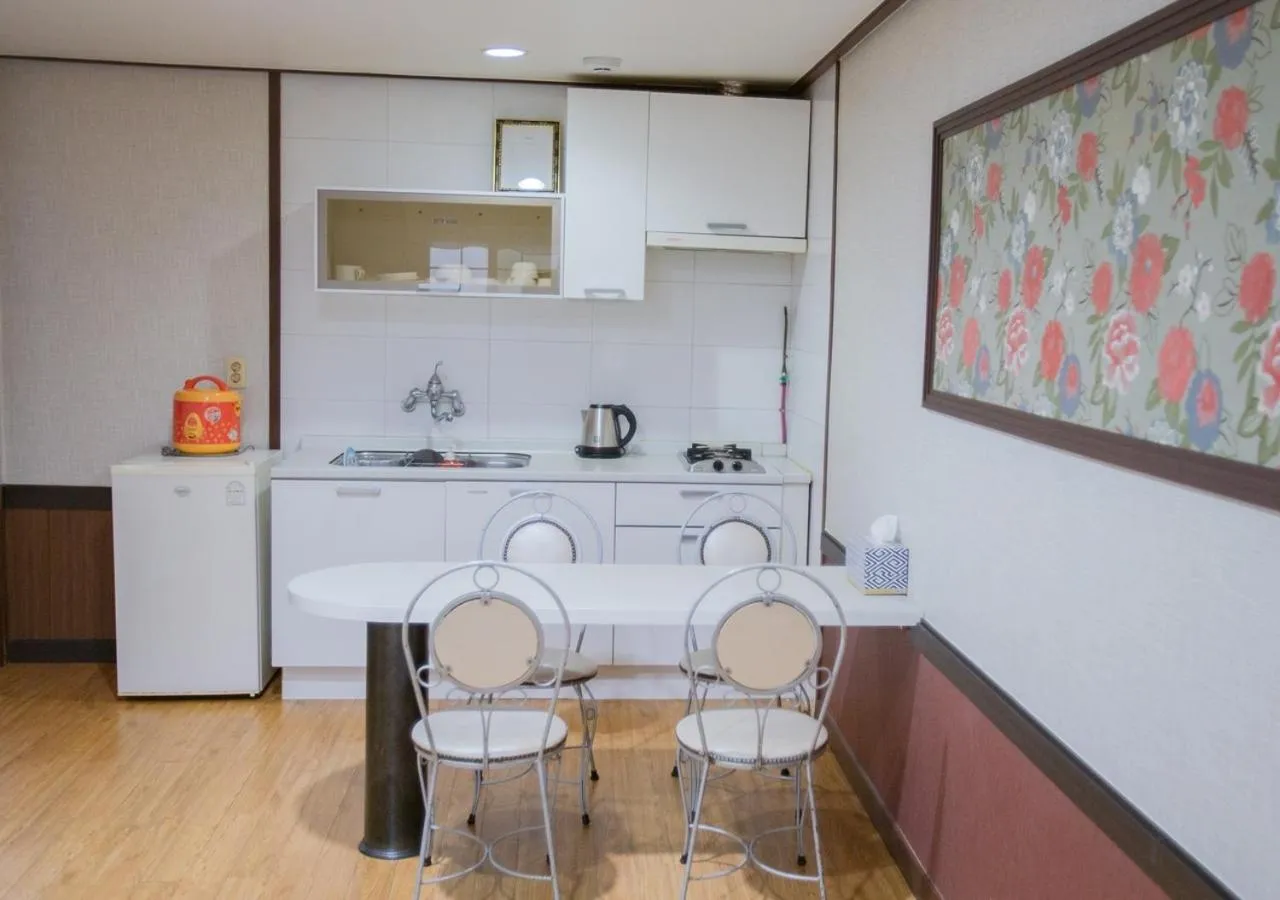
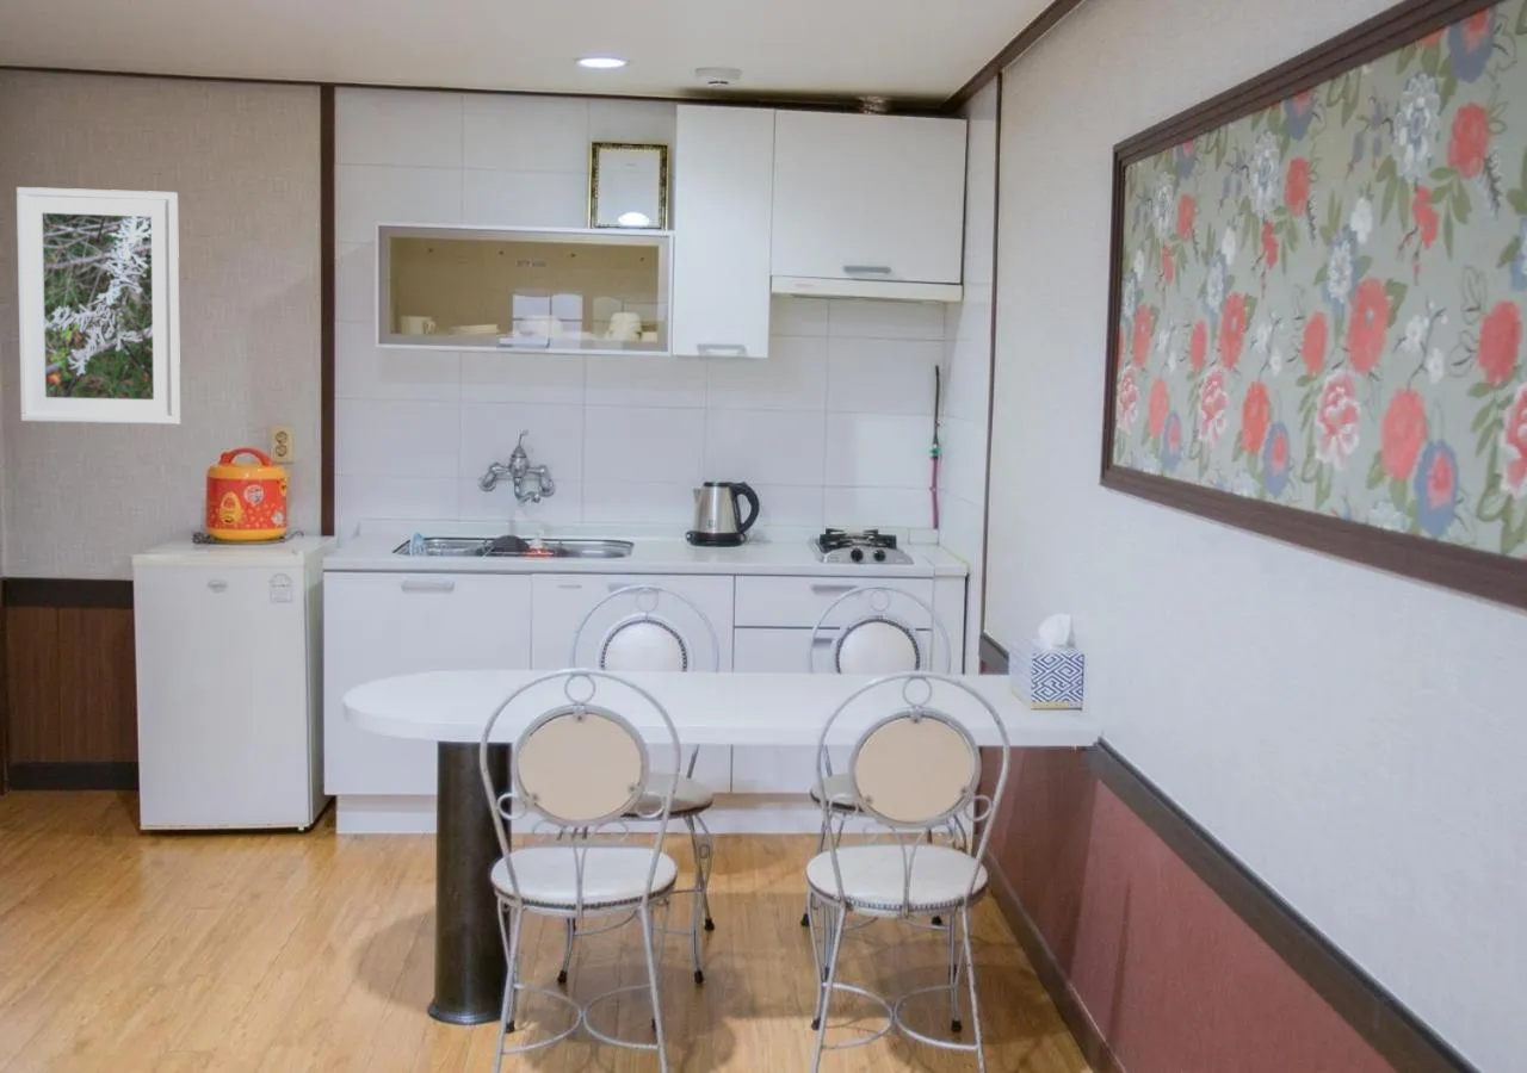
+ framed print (99, 306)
